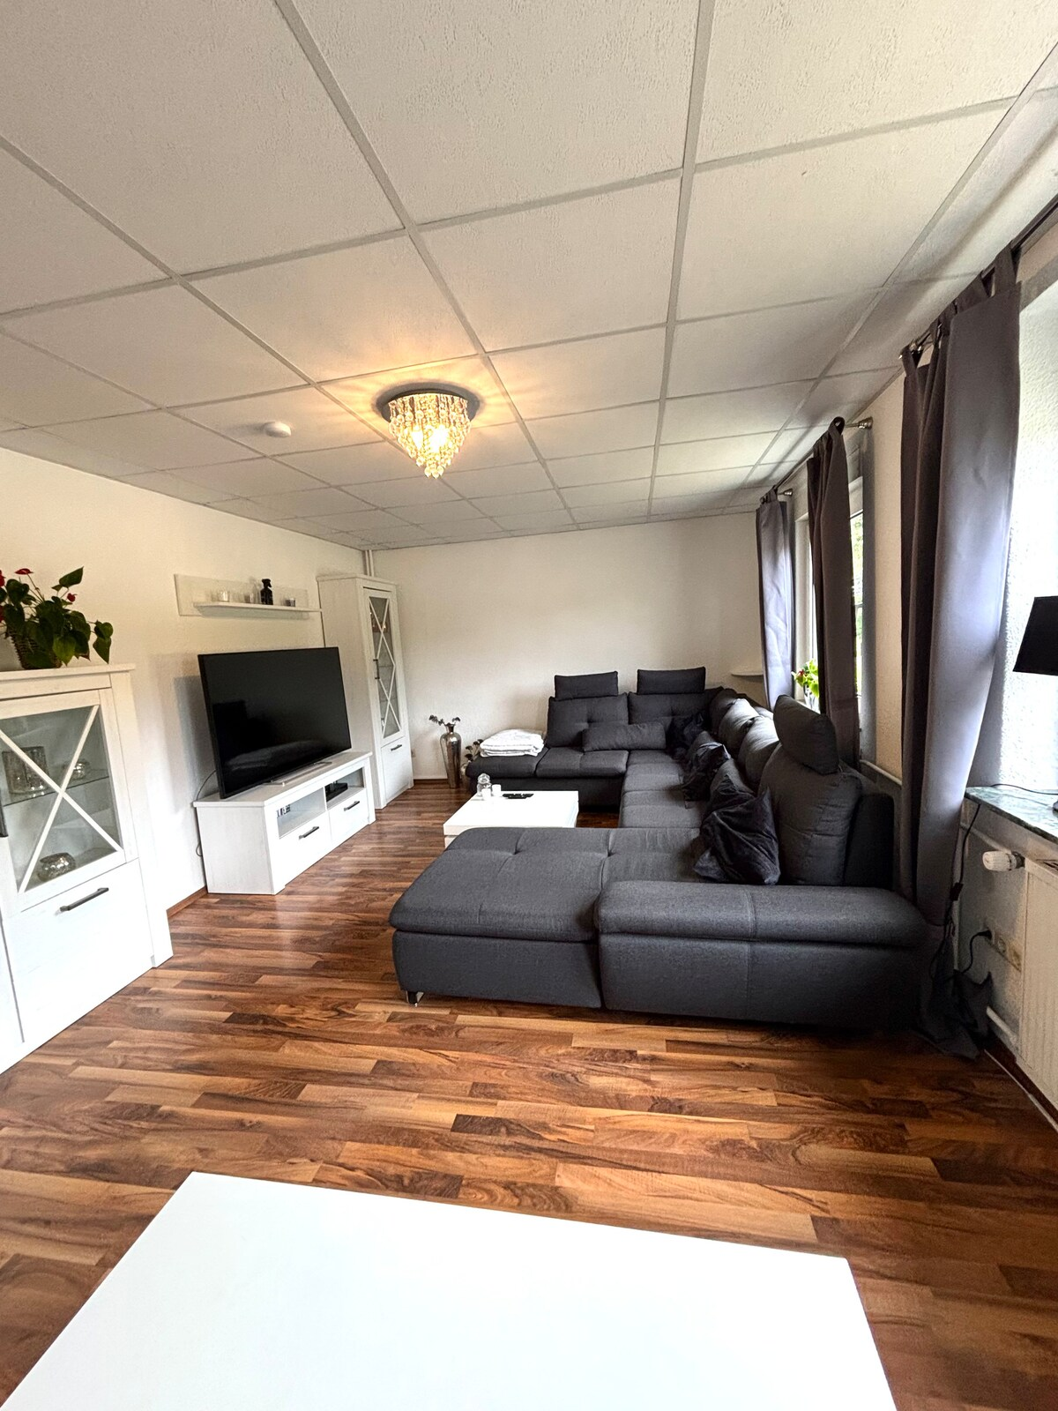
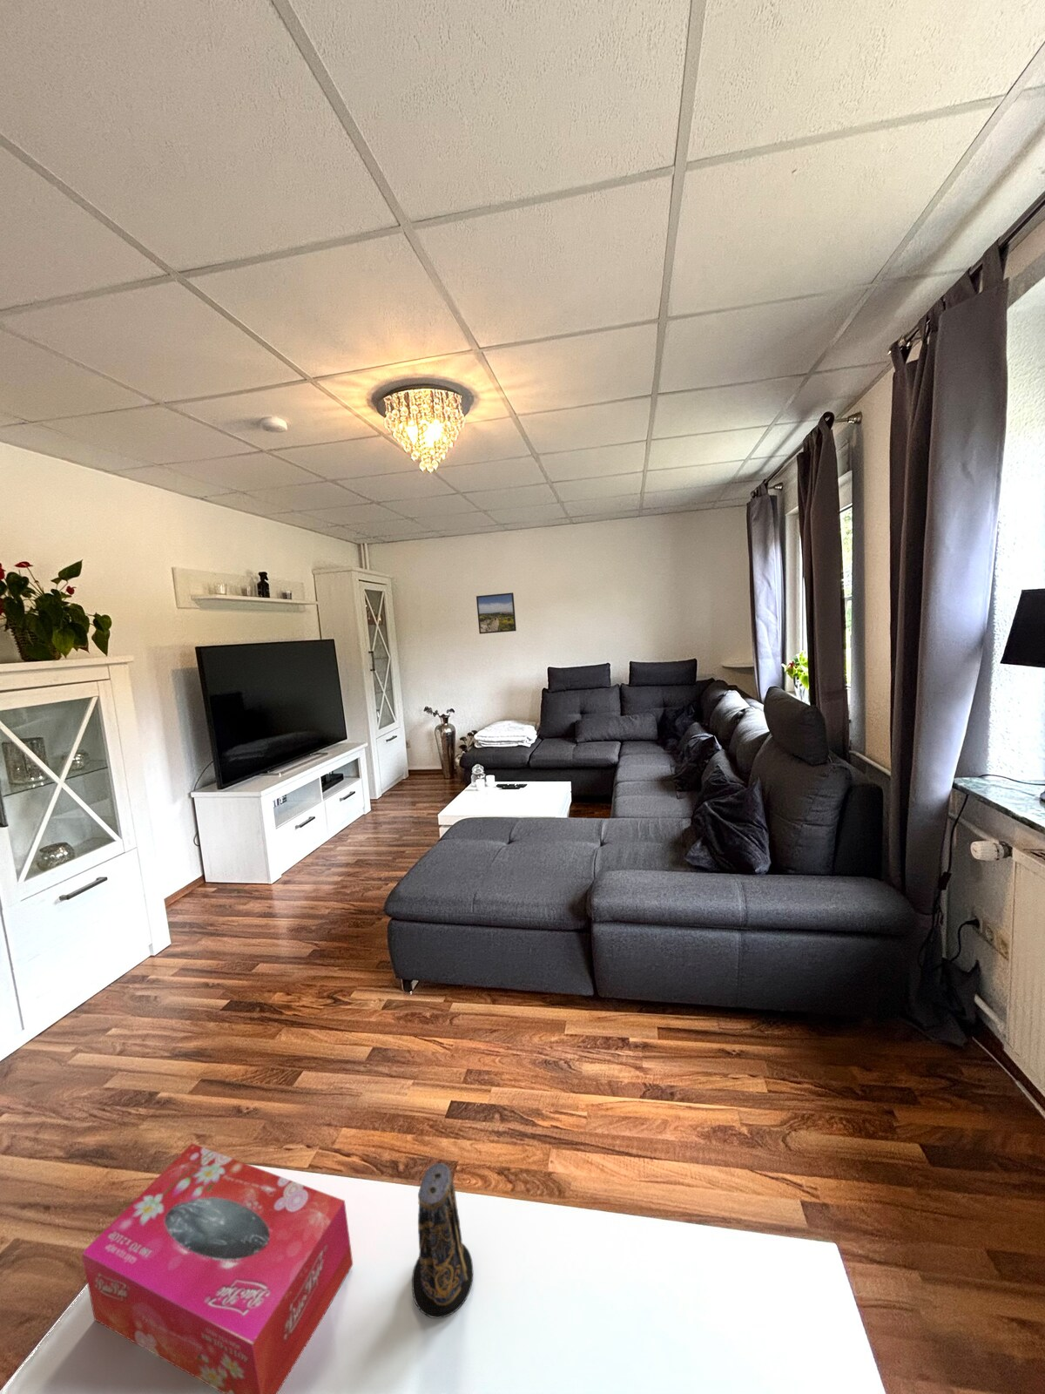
+ tissue box (222, 1259)
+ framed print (495, 614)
+ candle (437, 1230)
